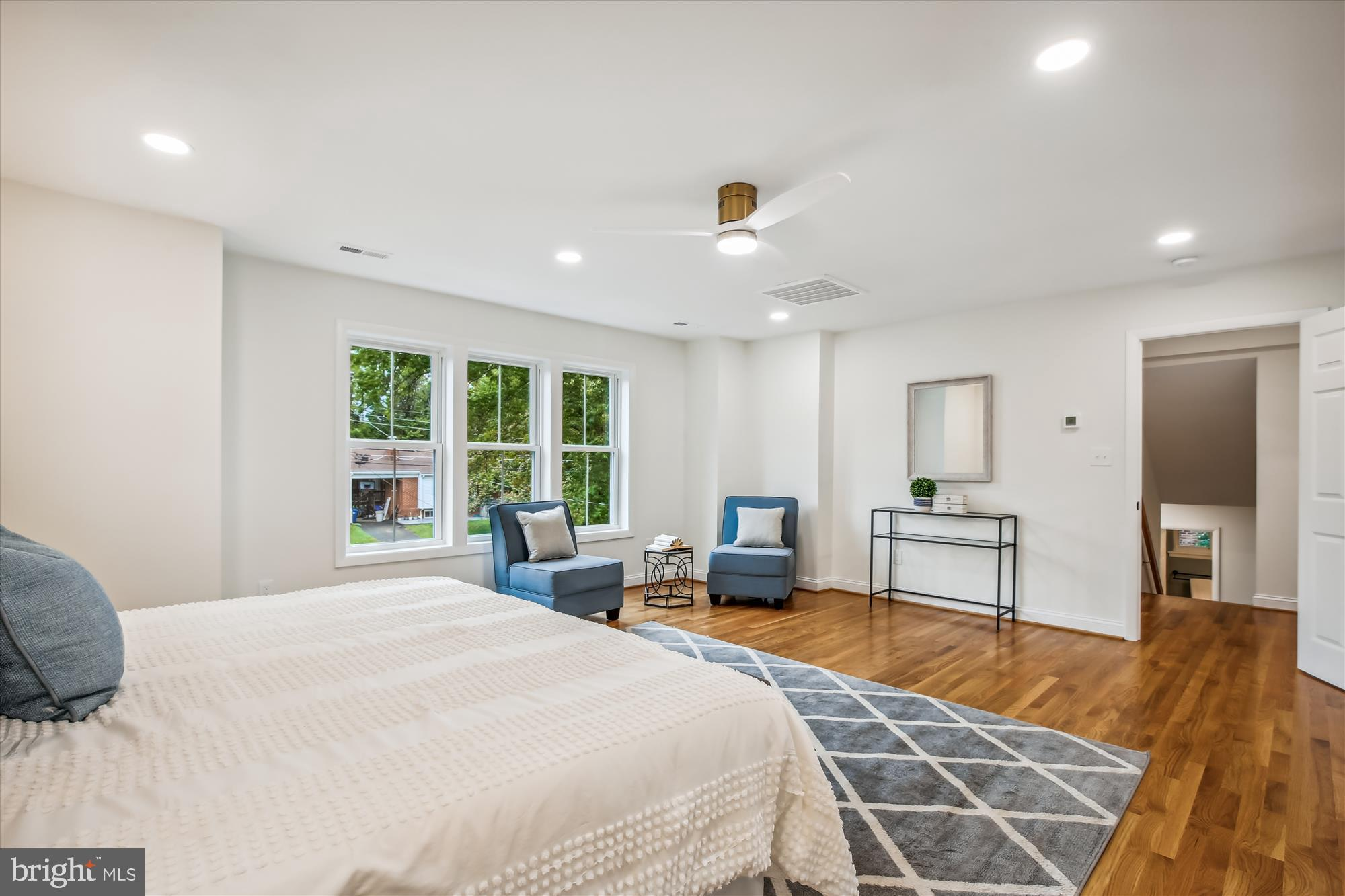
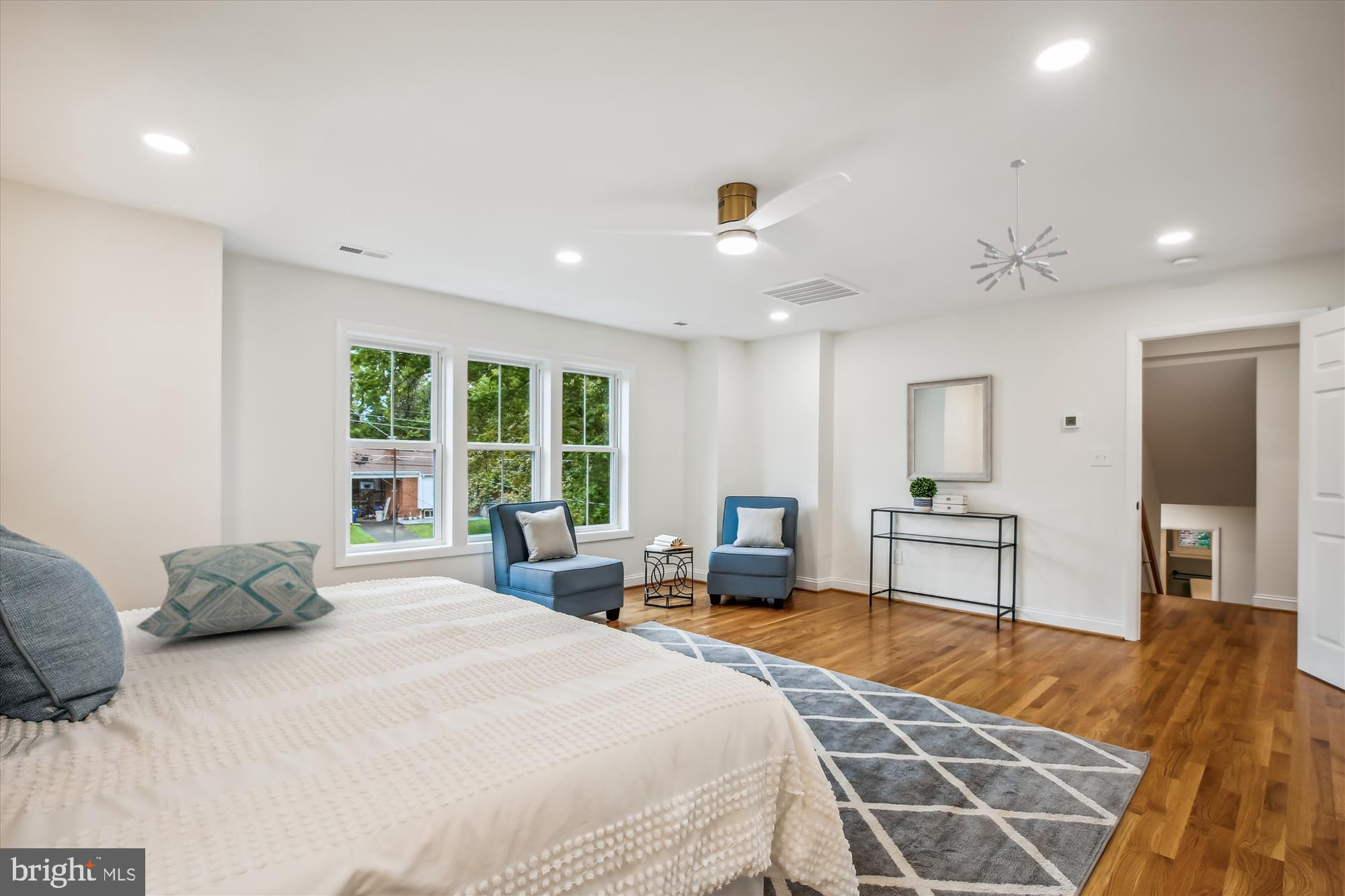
+ decorative pillow (243, 585)
+ chandelier (1017, 222)
